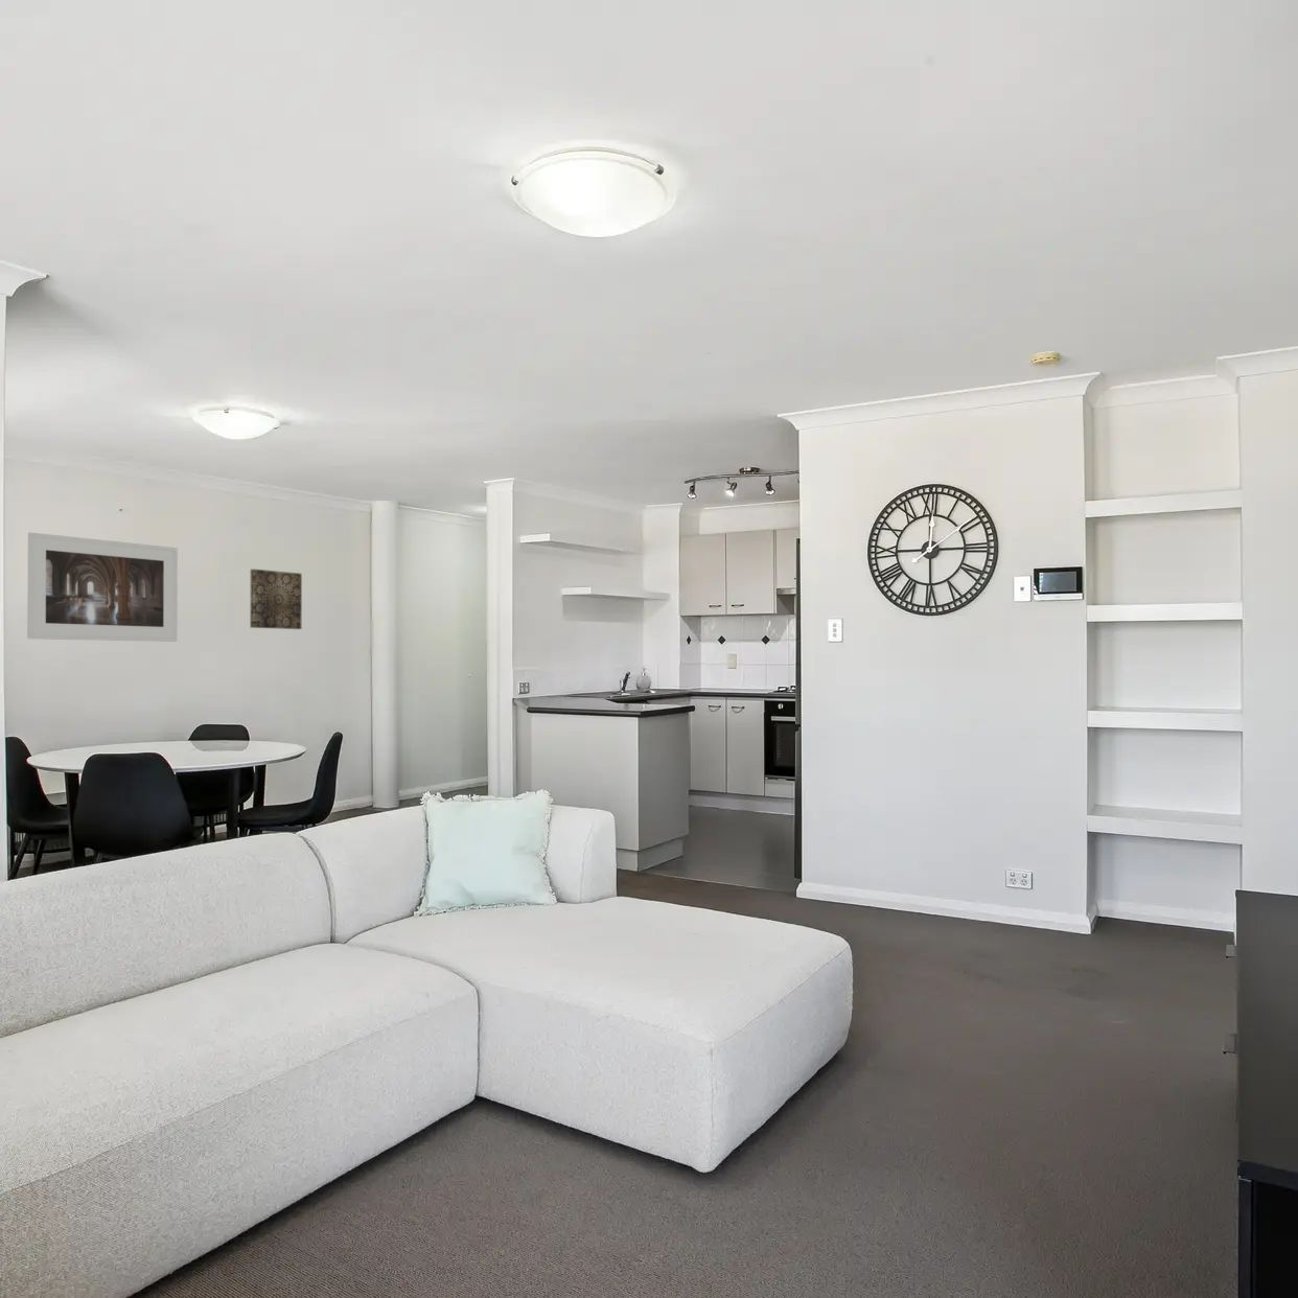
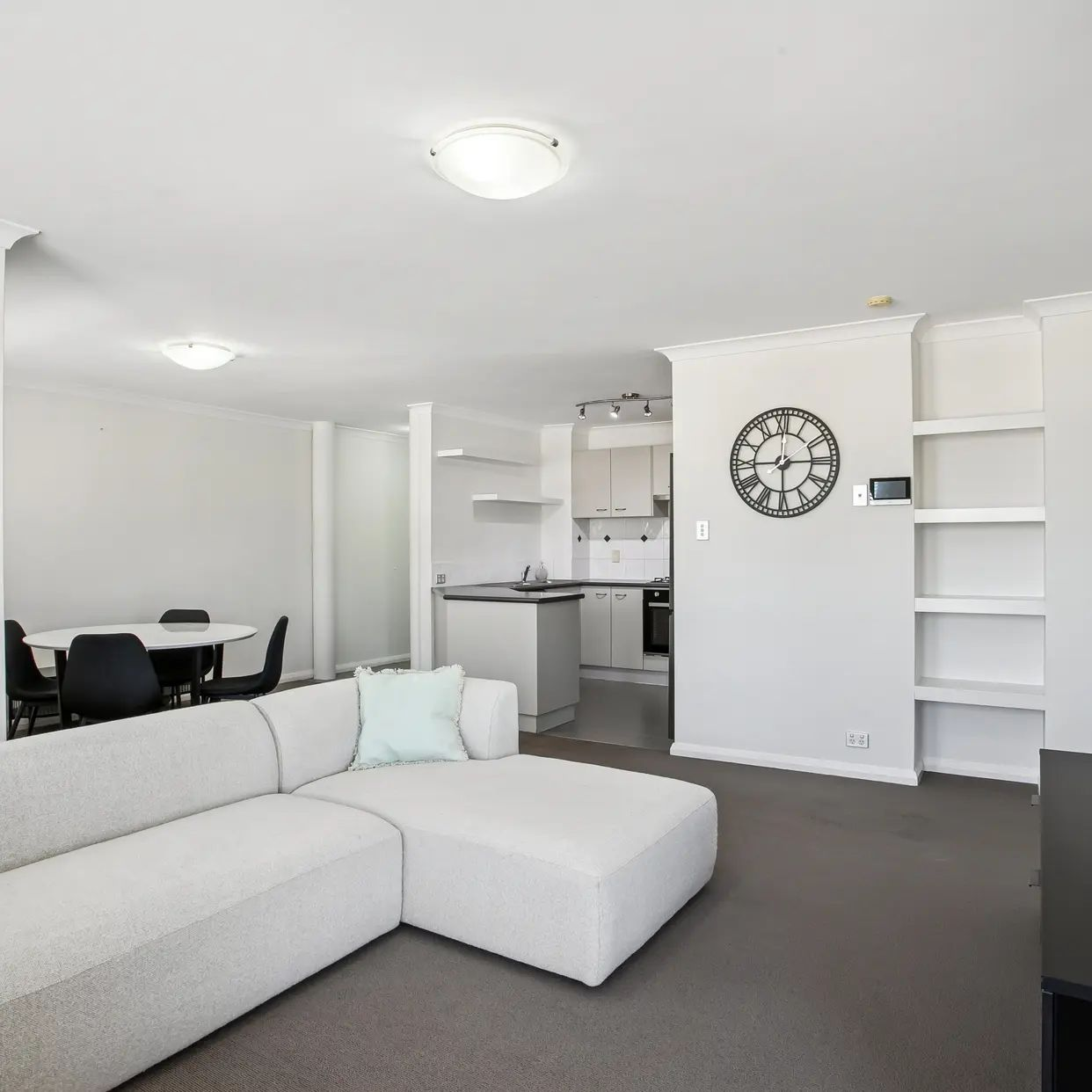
- wall art (276, 600)
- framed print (107, 591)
